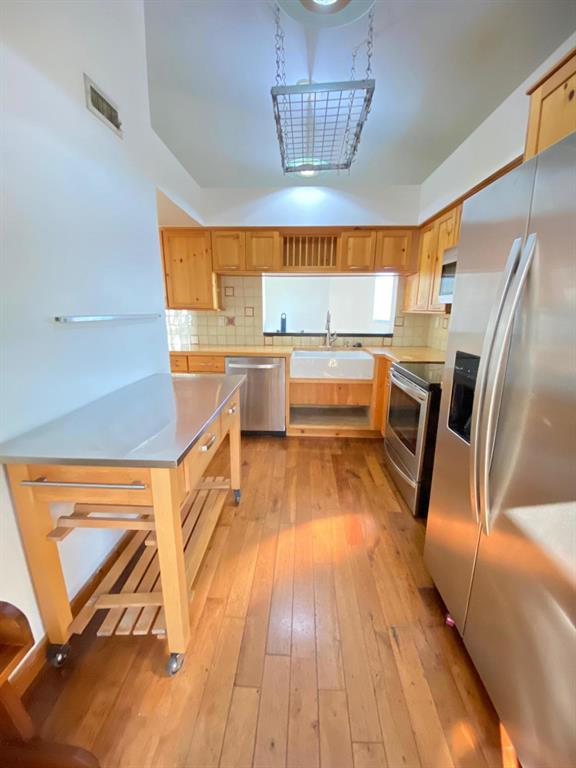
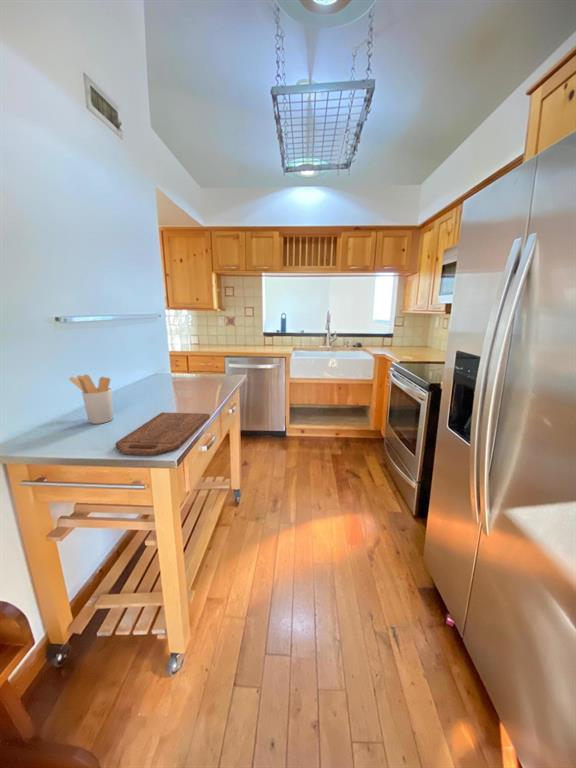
+ cutting board (165, 430)
+ utensil holder (92, 397)
